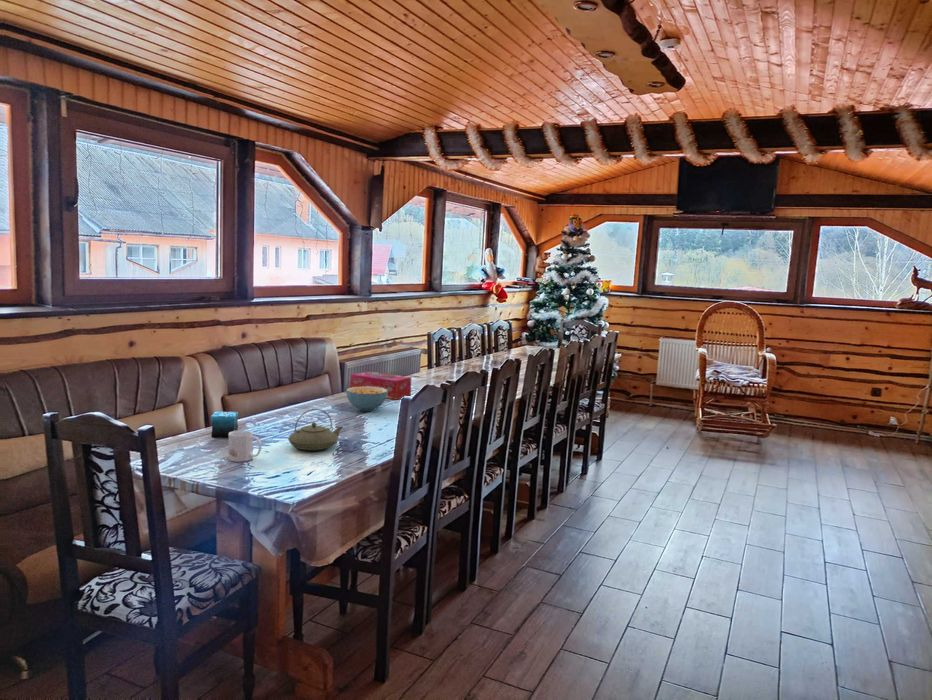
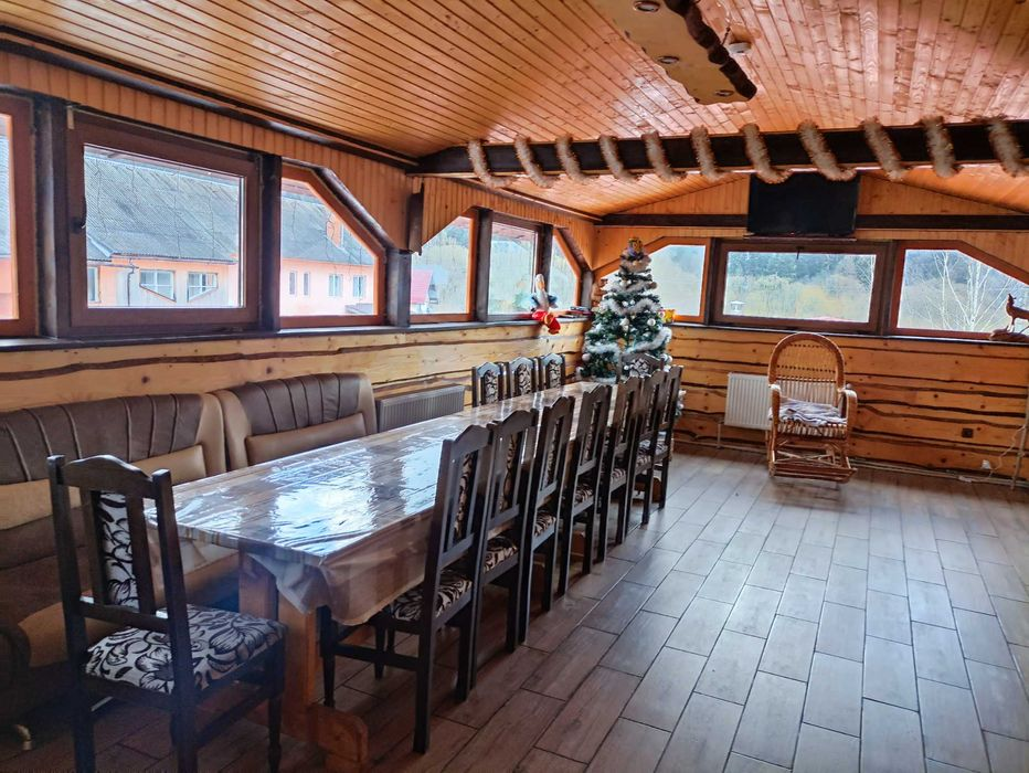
- mug (245, 446)
- cereal bowl (366, 399)
- tissue box (380, 385)
- candle (224, 419)
- teapot (316, 427)
